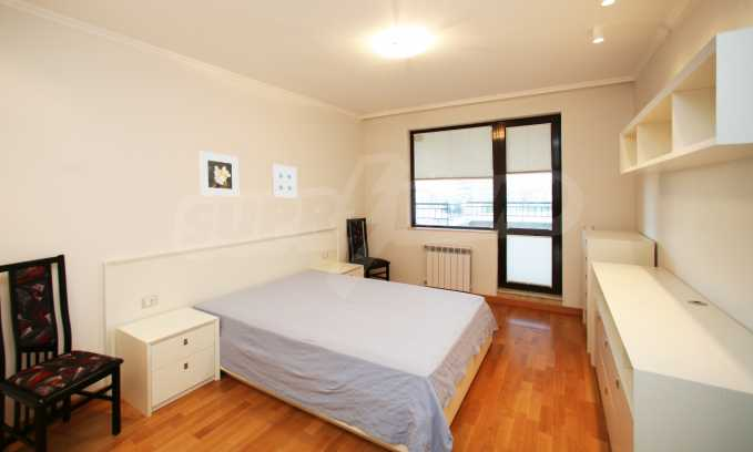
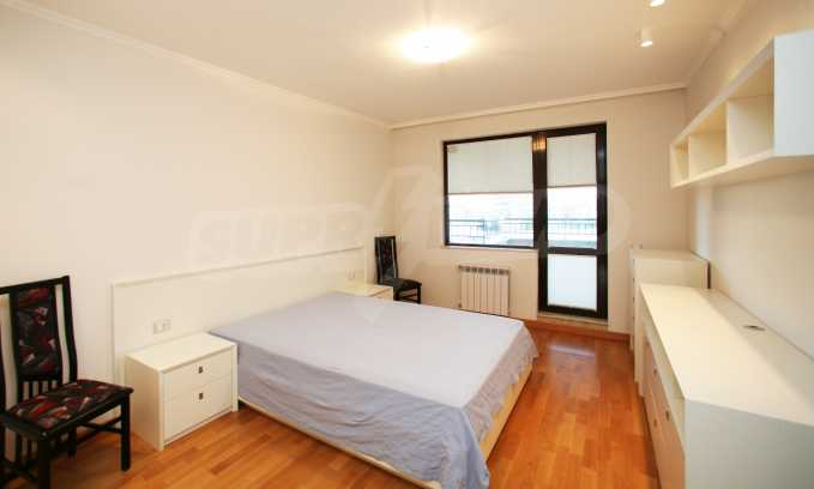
- wall art (284, 182)
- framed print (220, 175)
